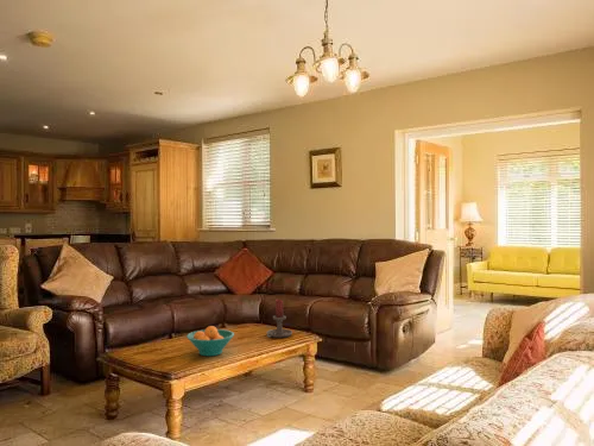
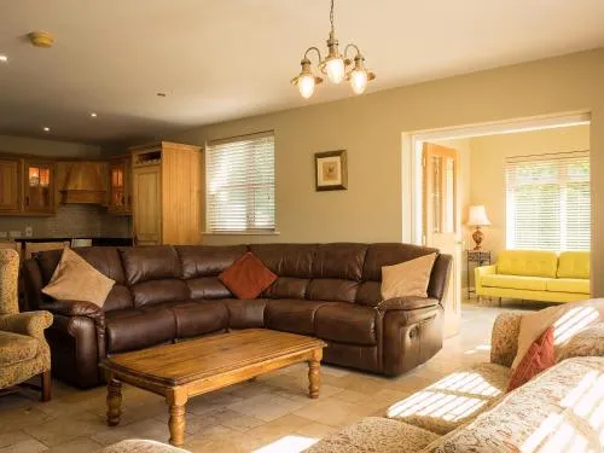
- candle holder (277, 318)
- fruit bowl (210, 339)
